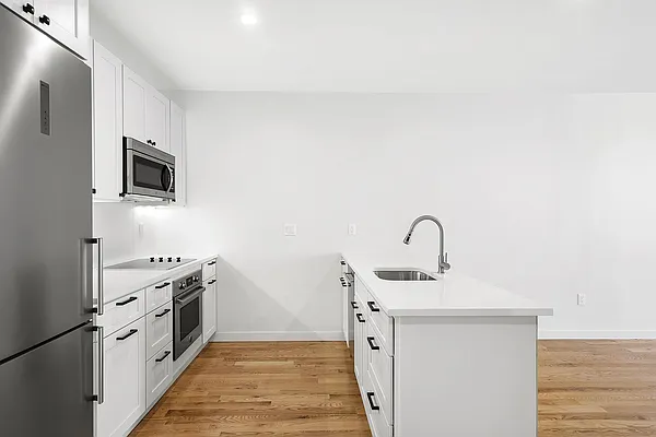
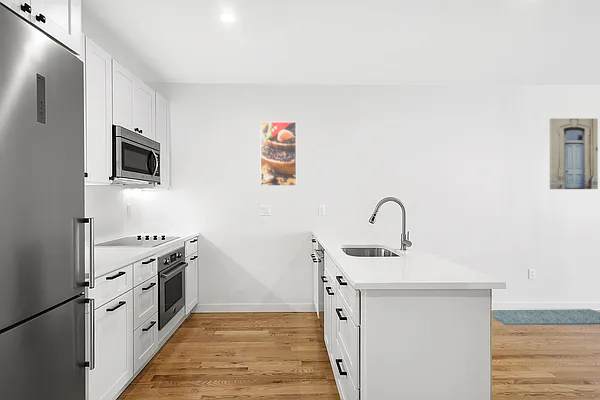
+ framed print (278, 154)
+ rug (550, 316)
+ wall art (573, 153)
